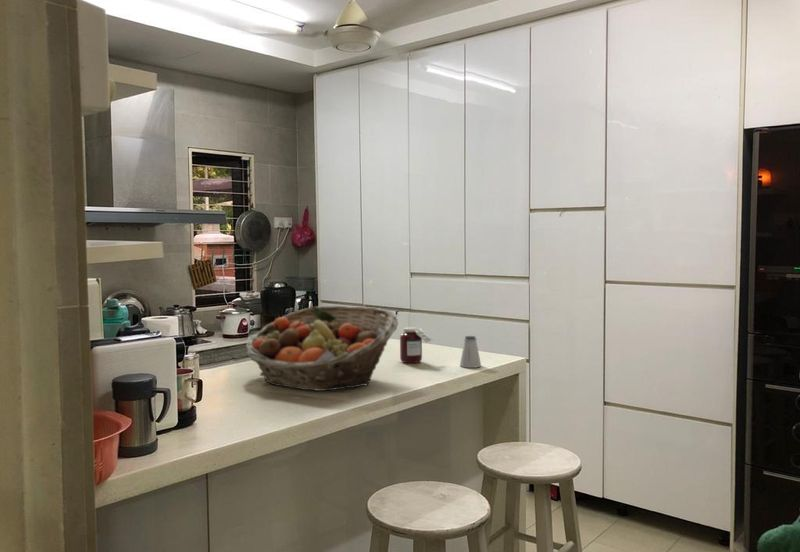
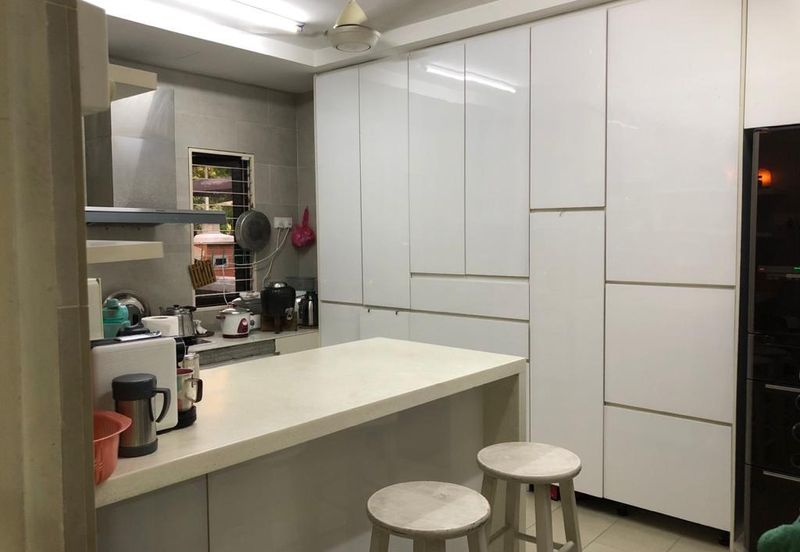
- fruit basket (321, 344)
- jar (415, 345)
- saltshaker (470, 351)
